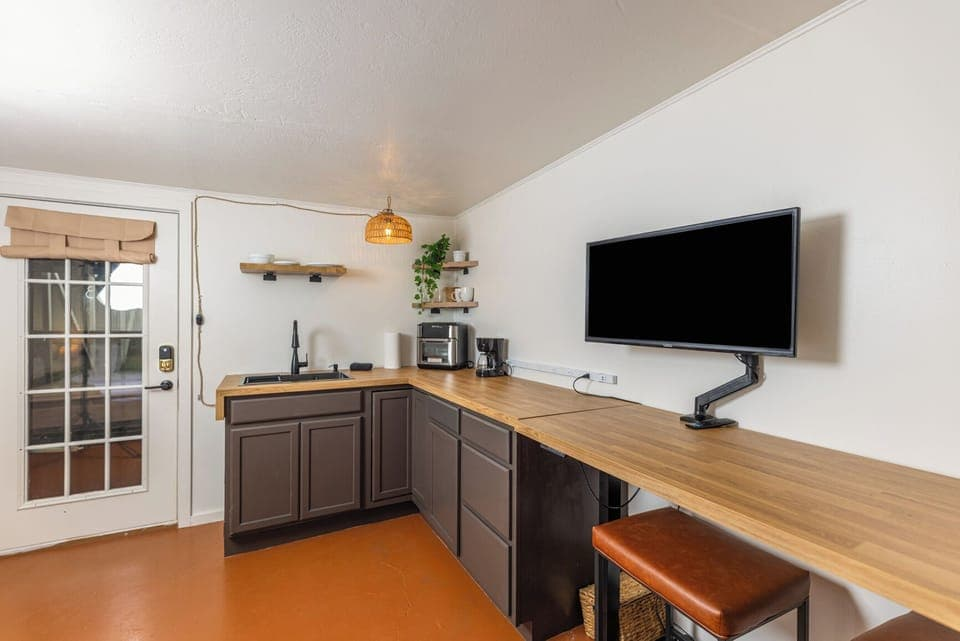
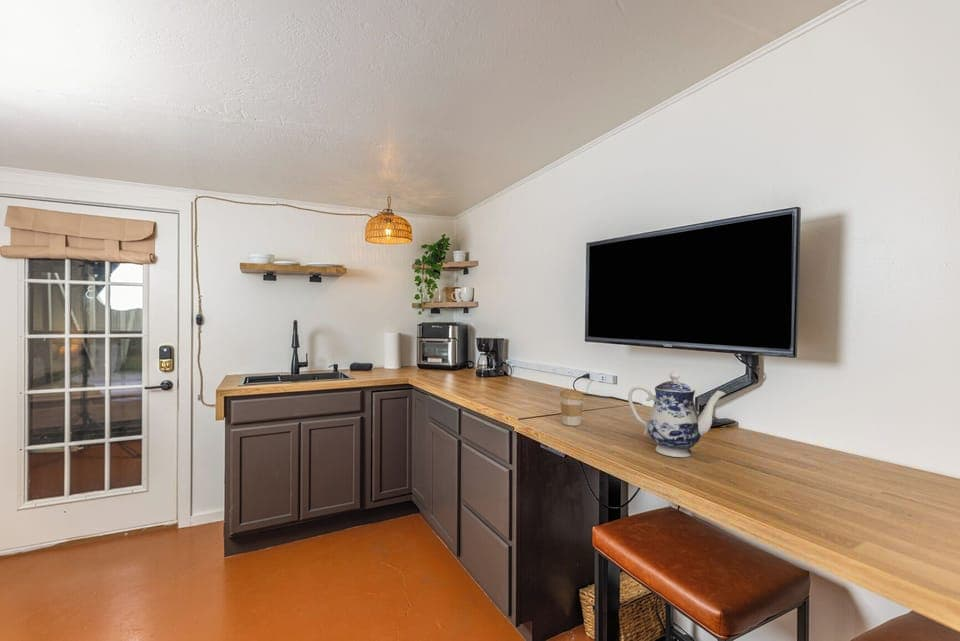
+ teapot (674, 411)
+ coffee cup (571, 406)
